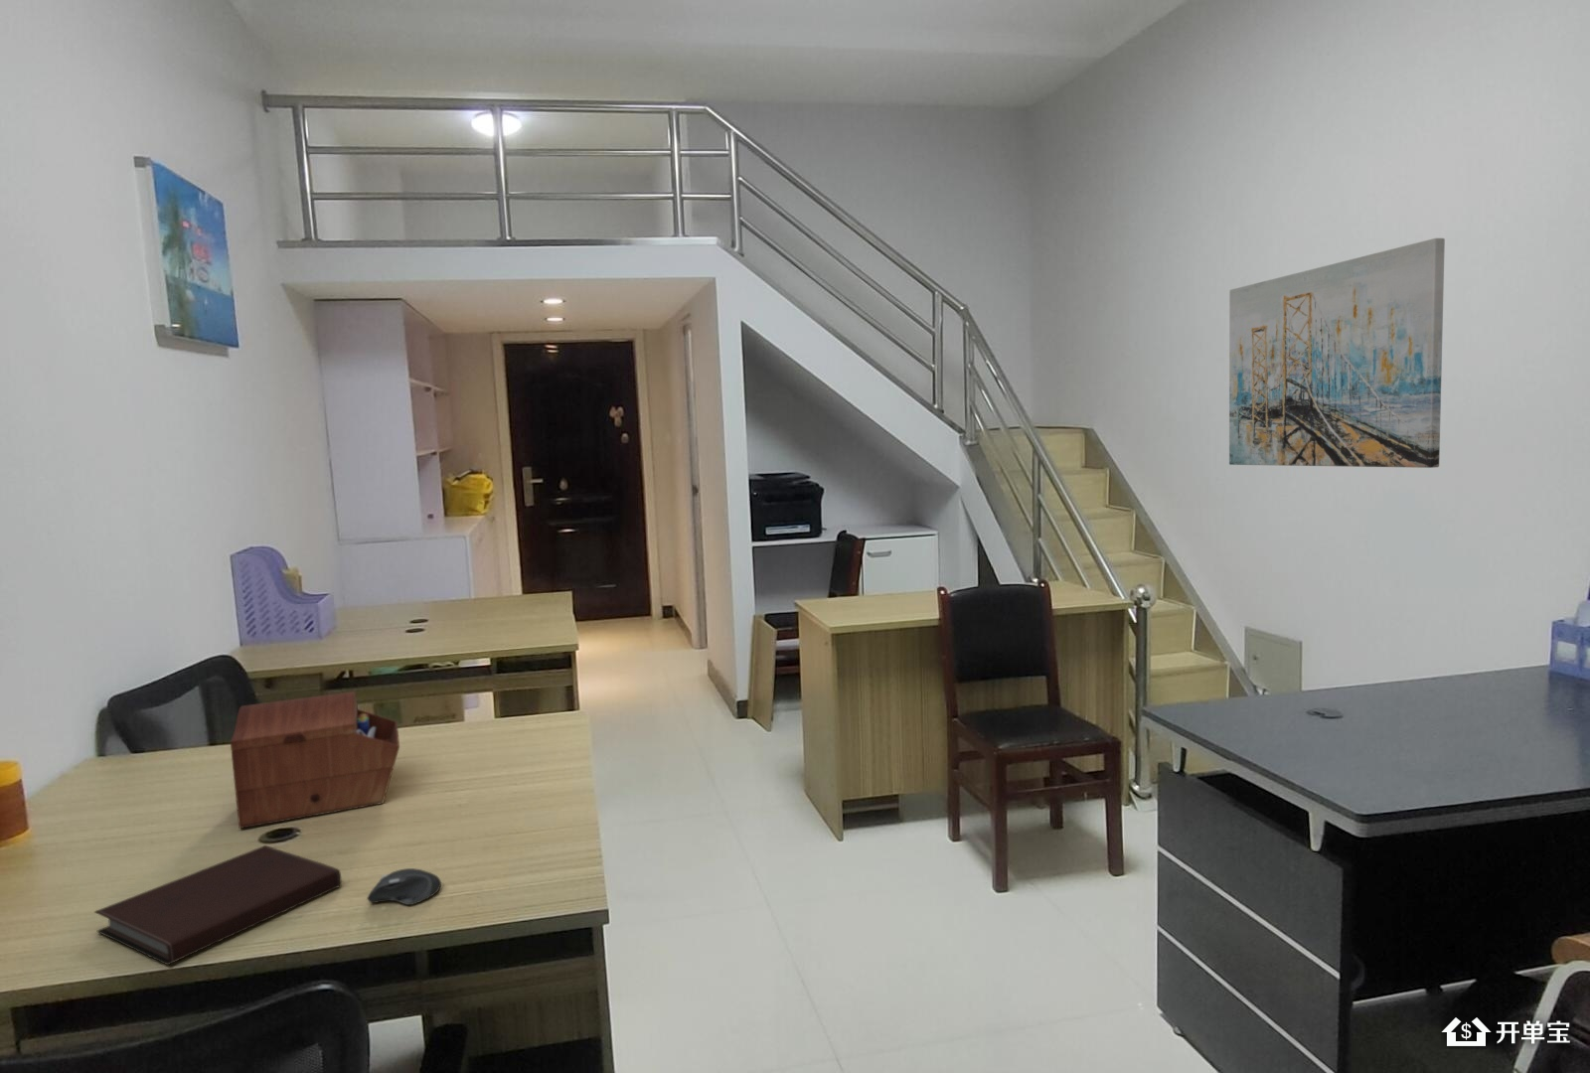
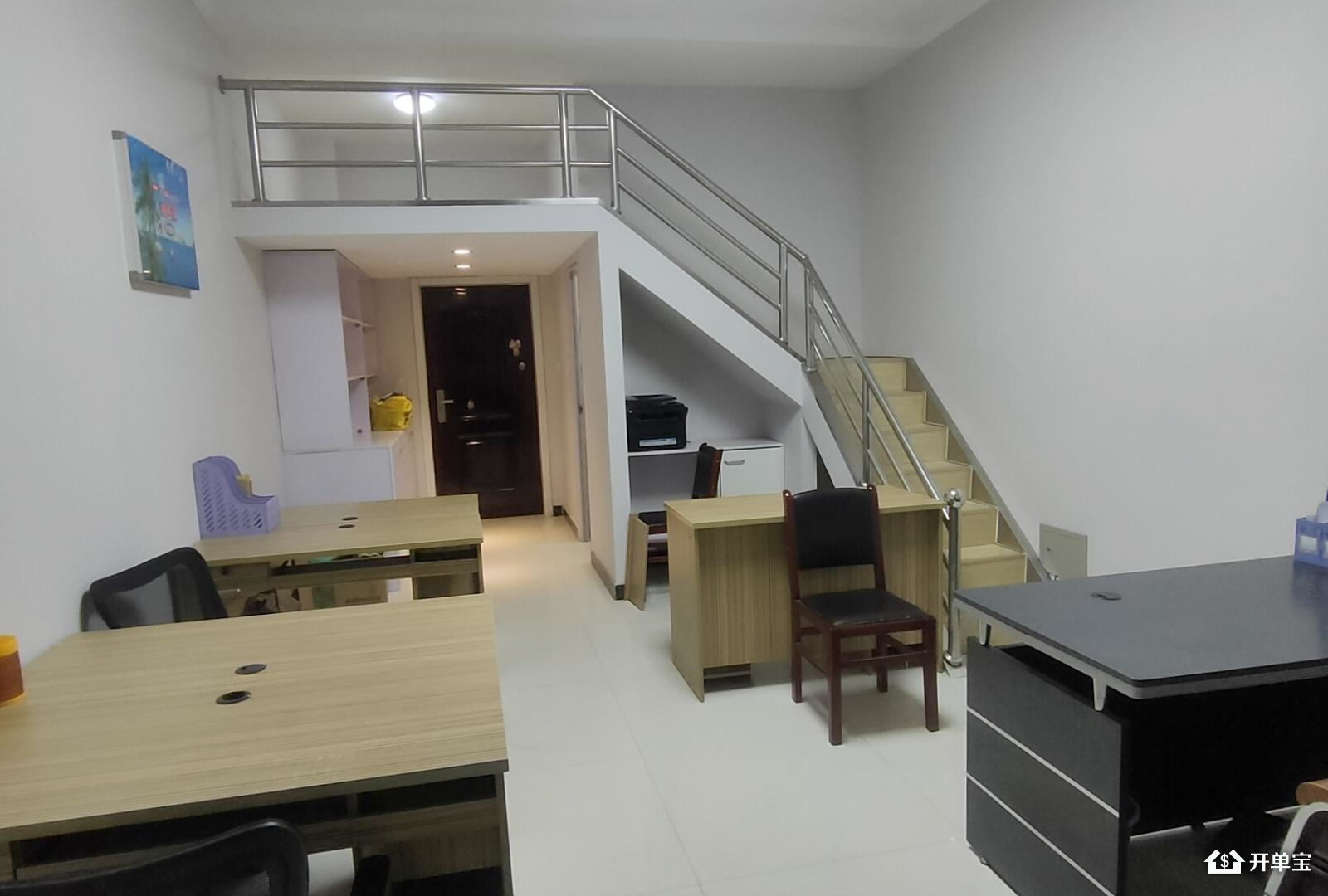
- computer mouse (403, 884)
- notebook (223, 899)
- sewing box (322, 751)
- wall art (1321, 368)
